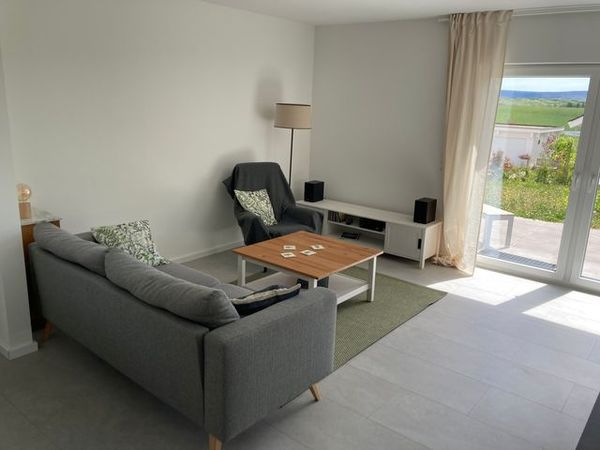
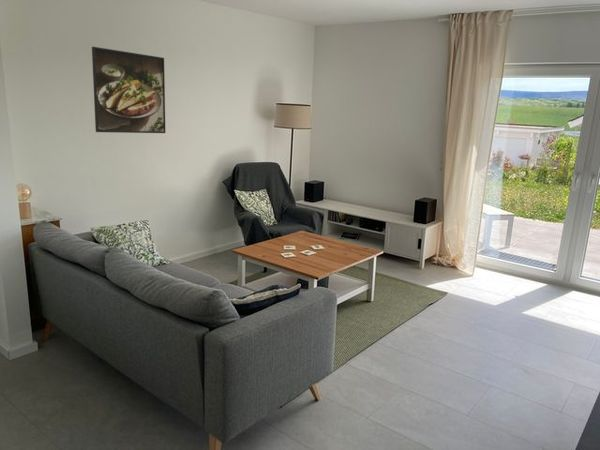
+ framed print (131, 93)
